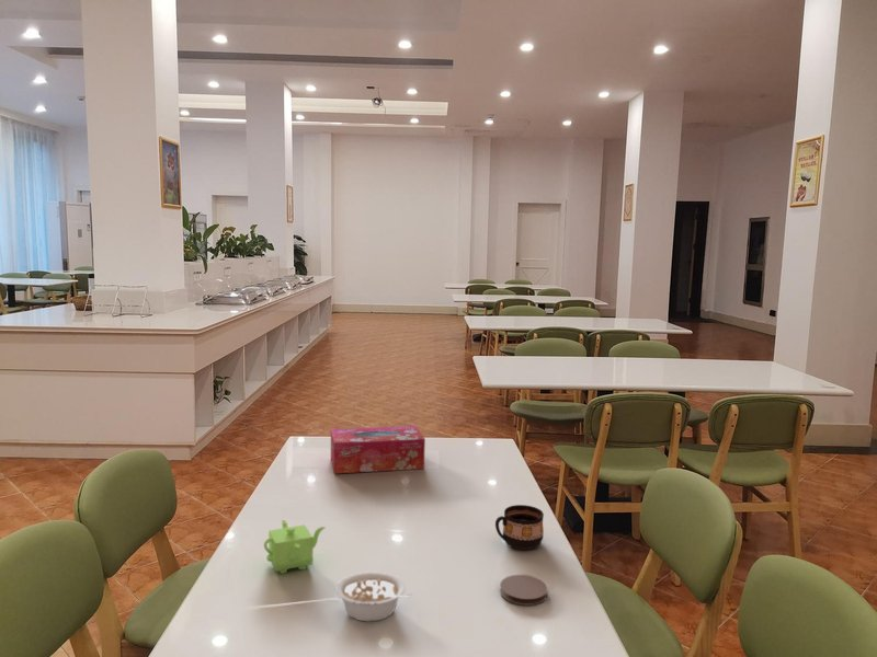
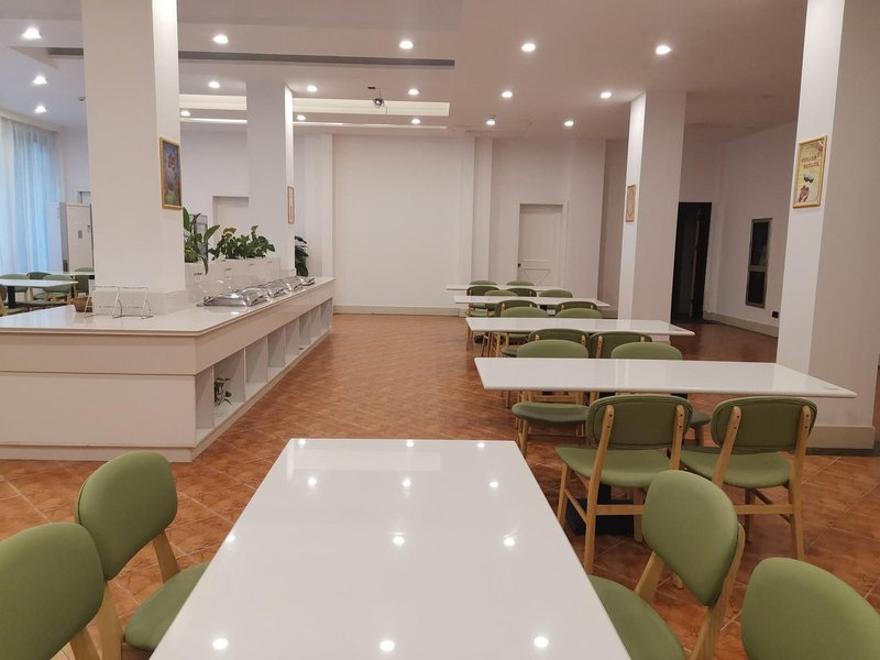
- coaster (523, 589)
- cup (521, 527)
- legume (373, 596)
- tissue box (376, 448)
- teapot (295, 545)
